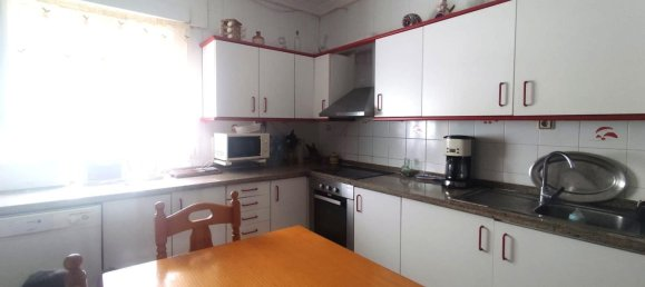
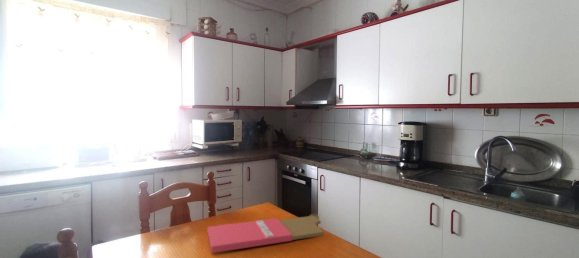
+ cutting board (272, 228)
